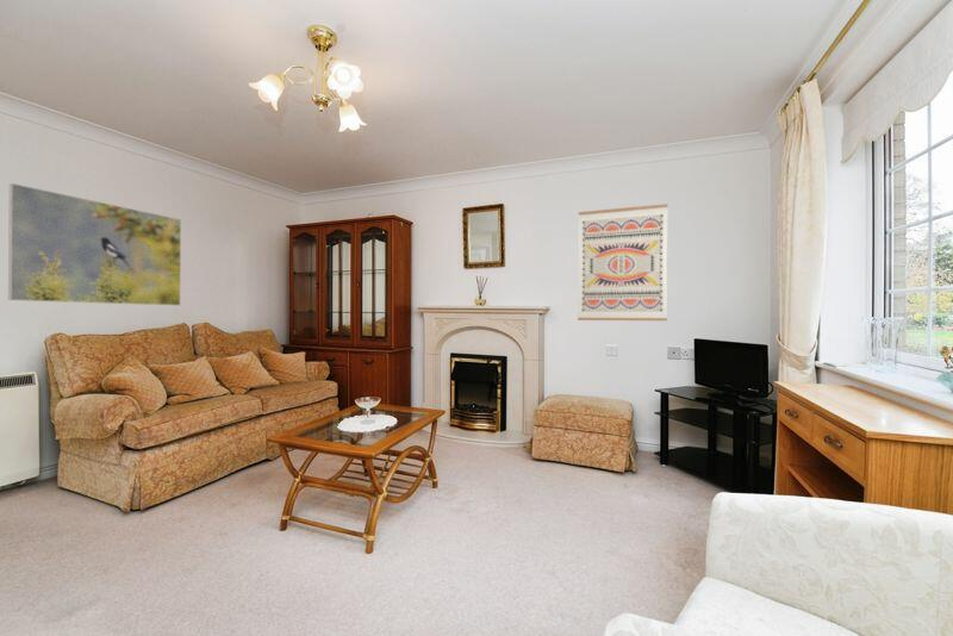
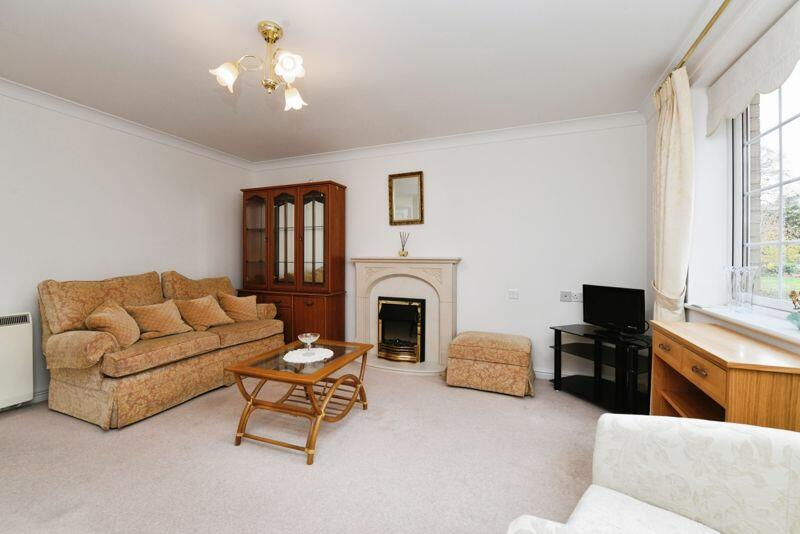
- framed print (107, 254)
- wall art (621, 264)
